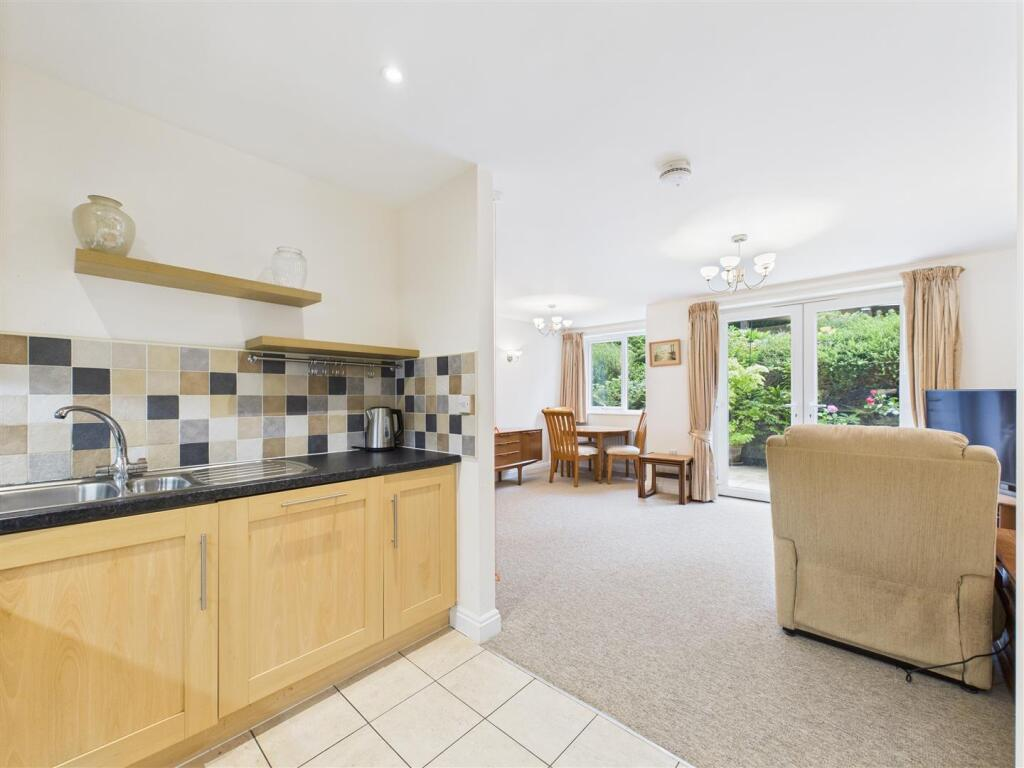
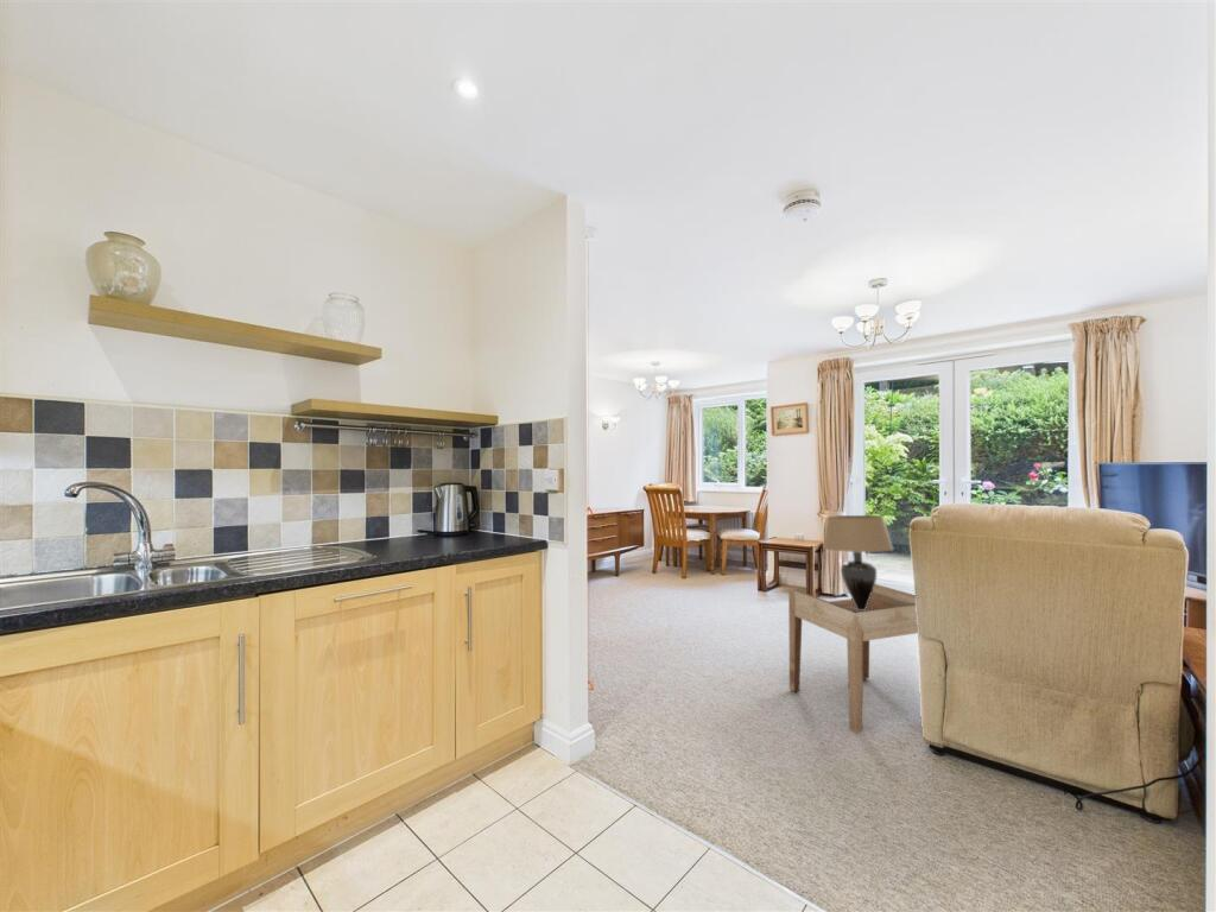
+ table lamp (861, 566)
+ side table (860, 647)
